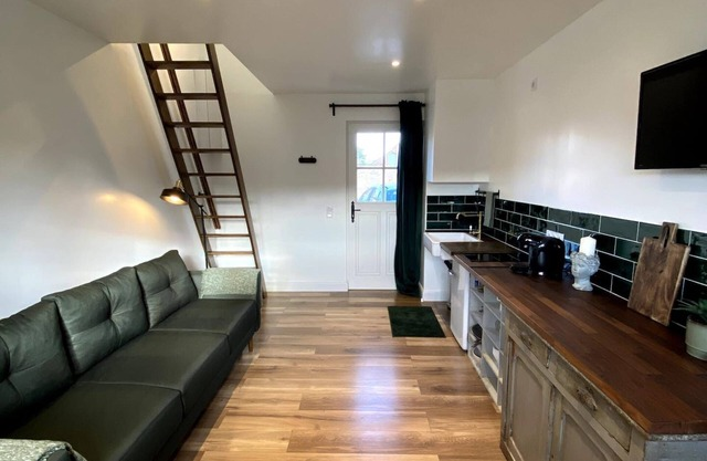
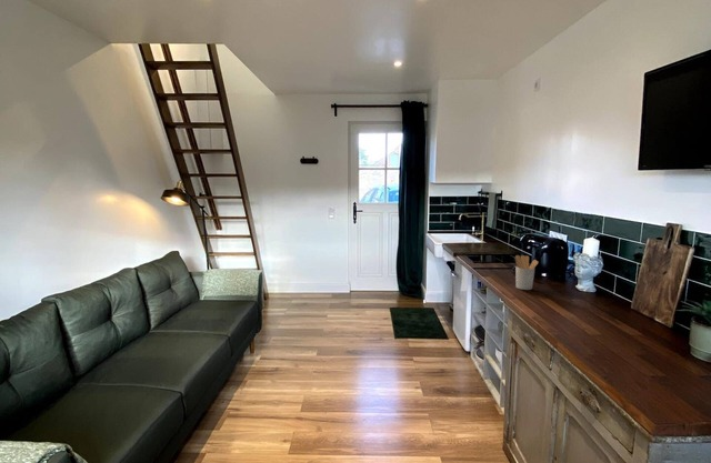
+ utensil holder (523, 271)
